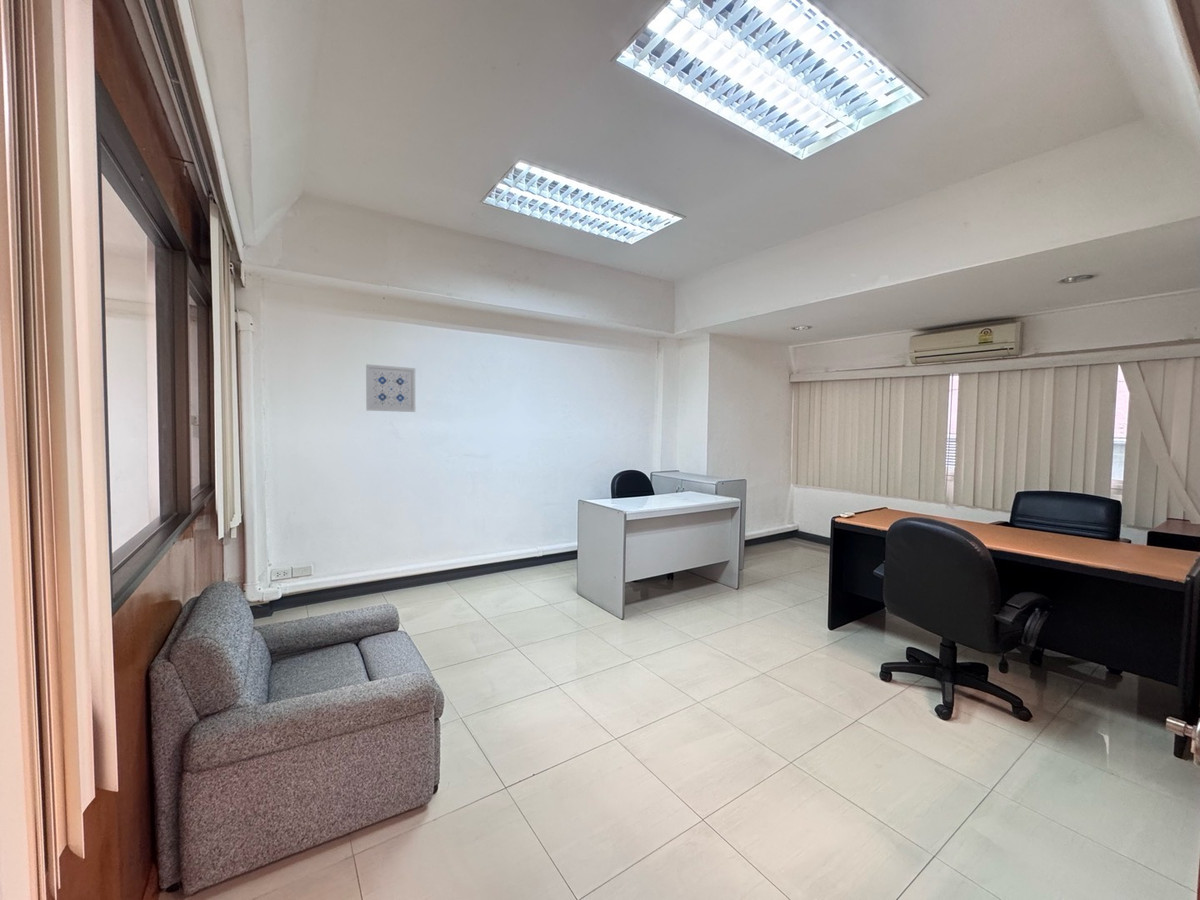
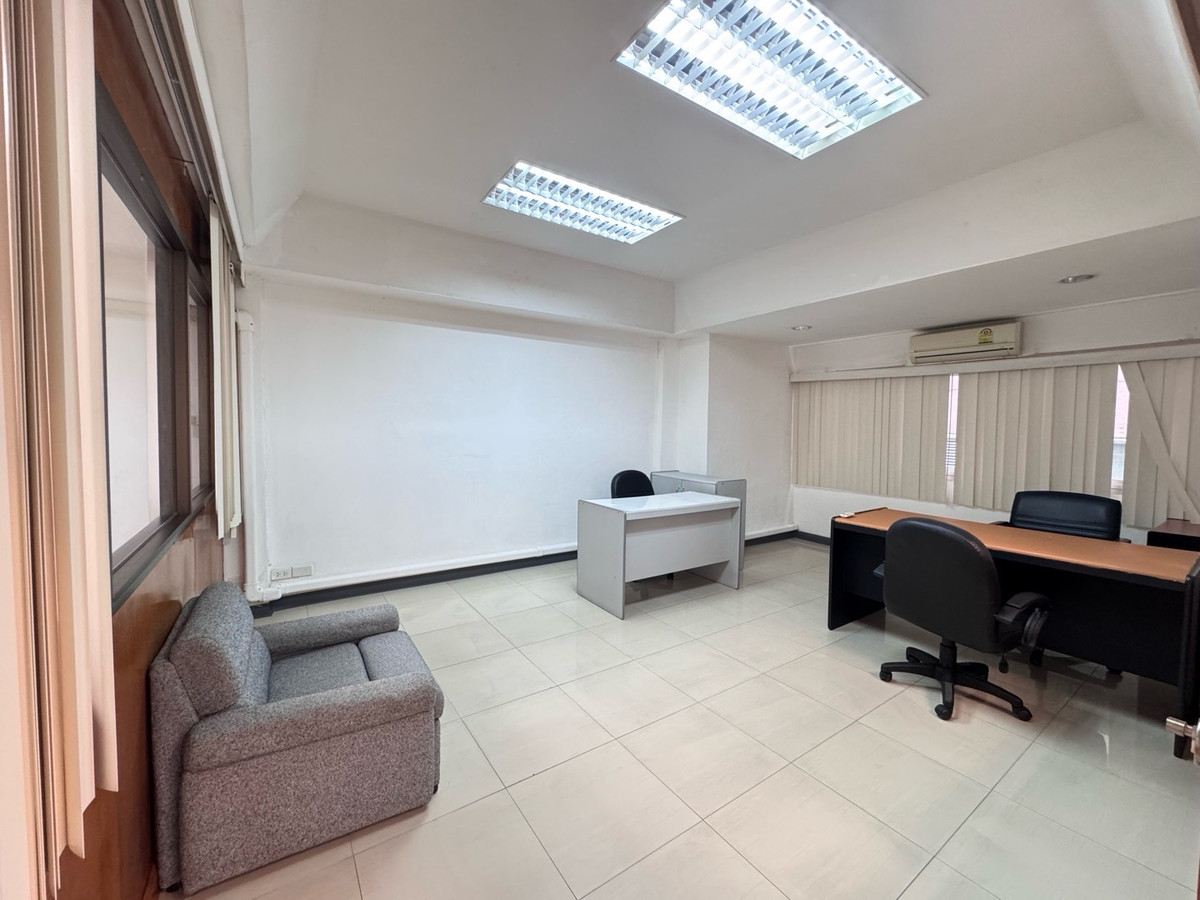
- wall art (391, 388)
